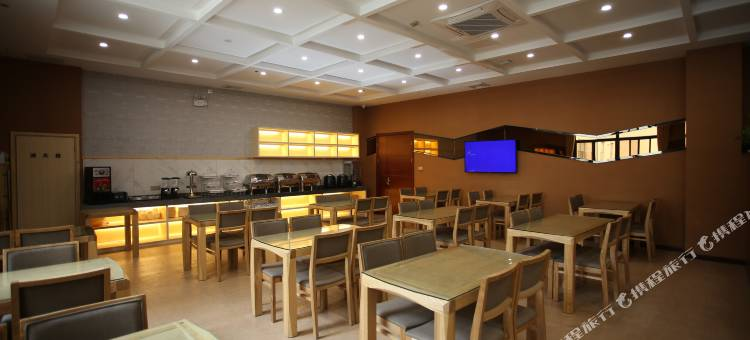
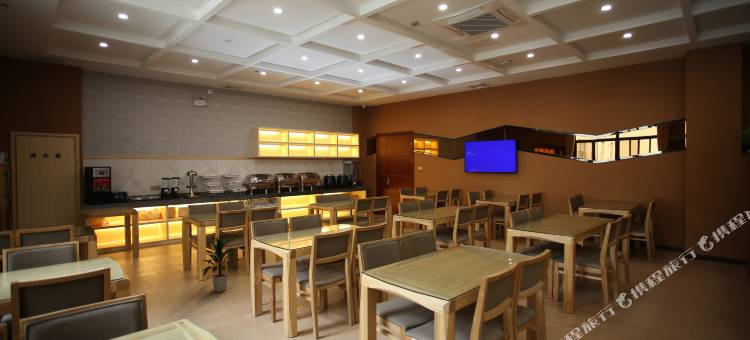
+ indoor plant (220, 262)
